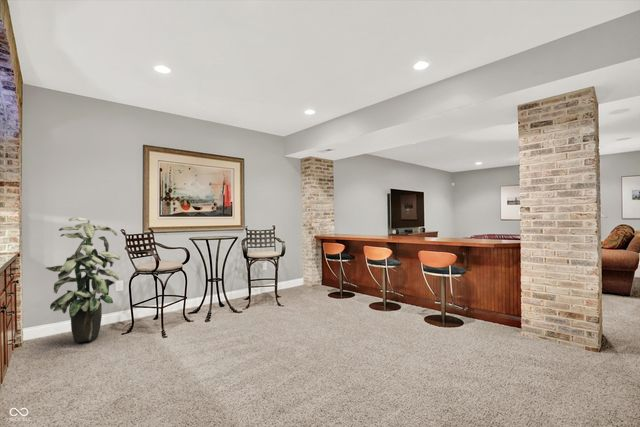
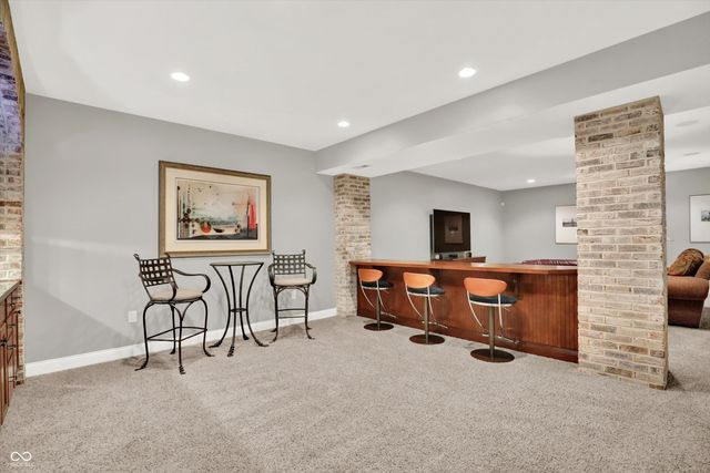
- indoor plant (84, 278)
